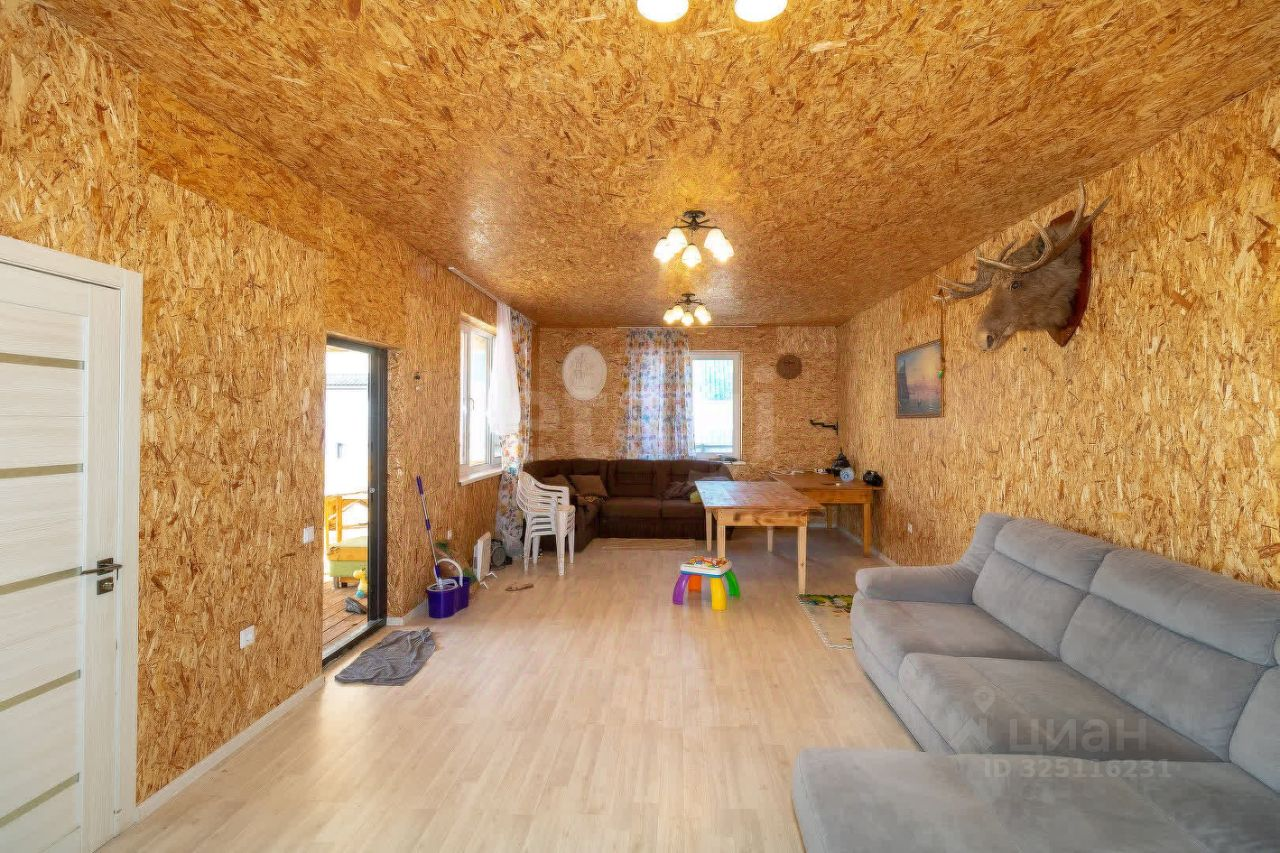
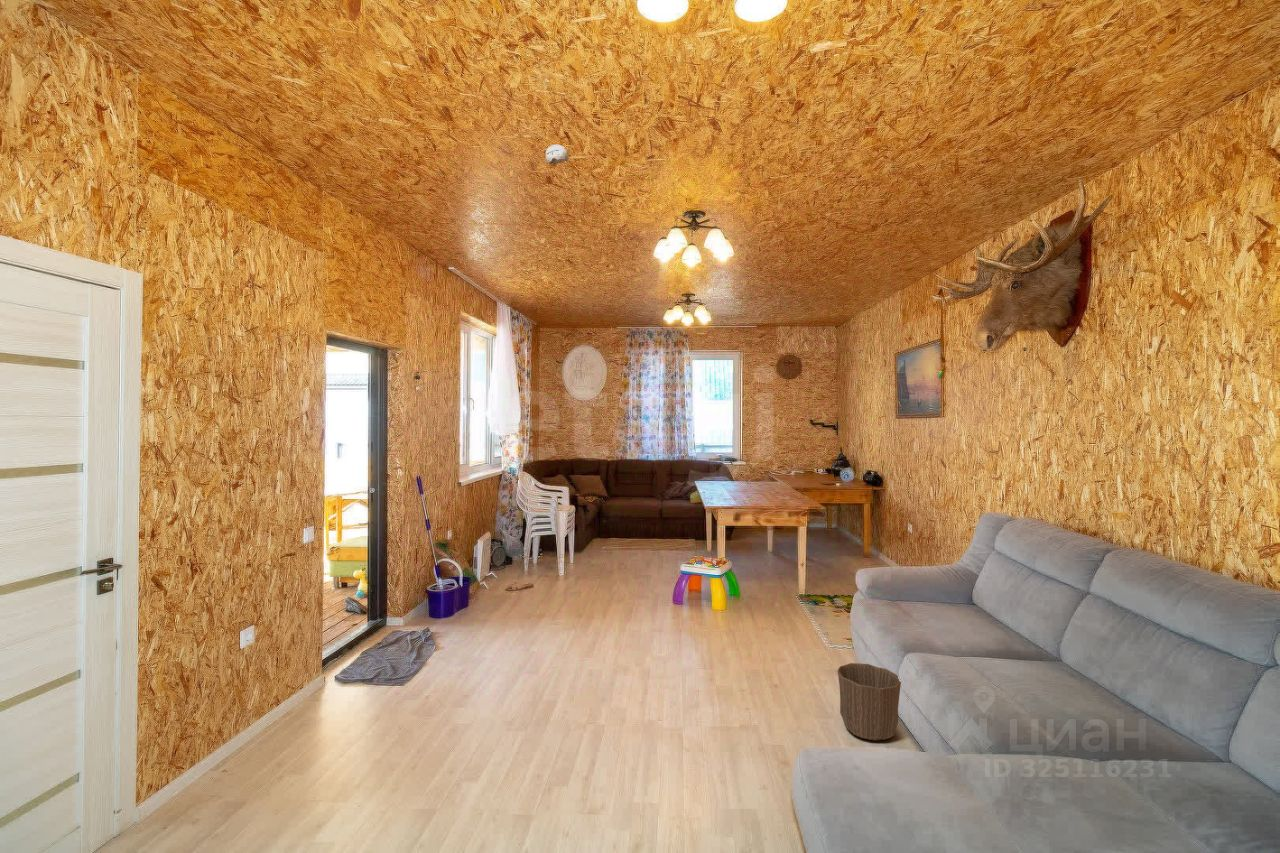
+ waste basket (868, 702)
+ smoke detector (557, 156)
